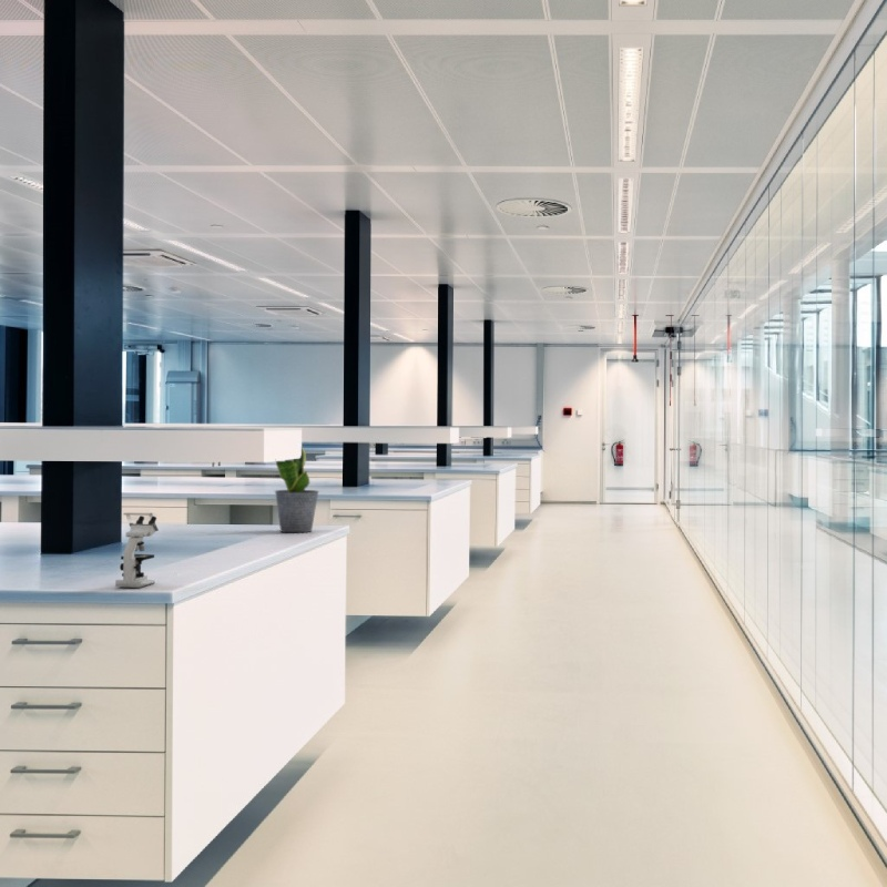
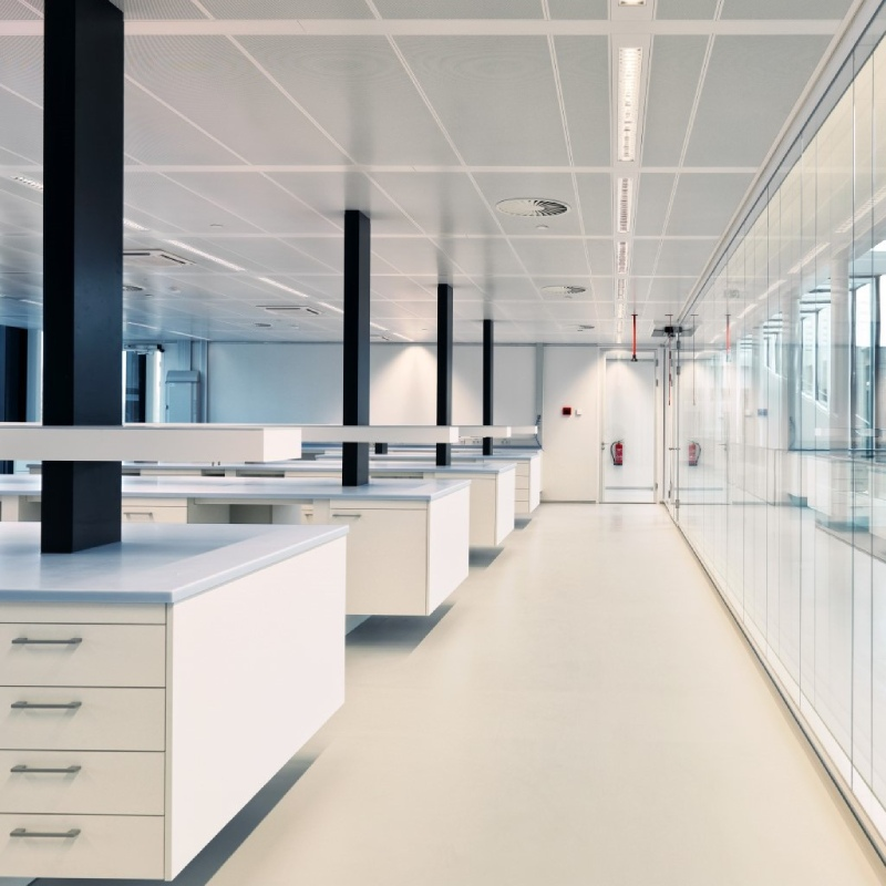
- microscope (137, 549)
- potted plant (296, 482)
